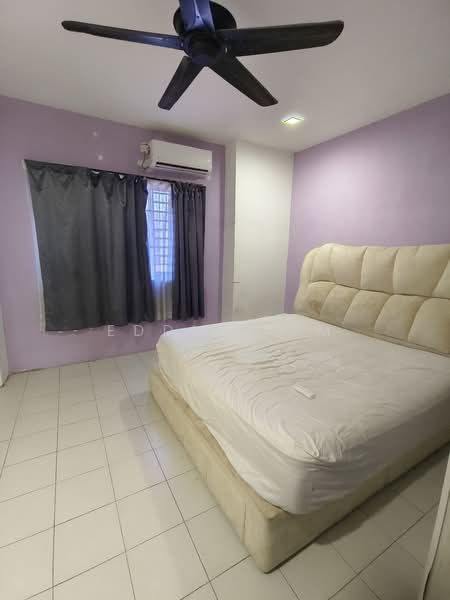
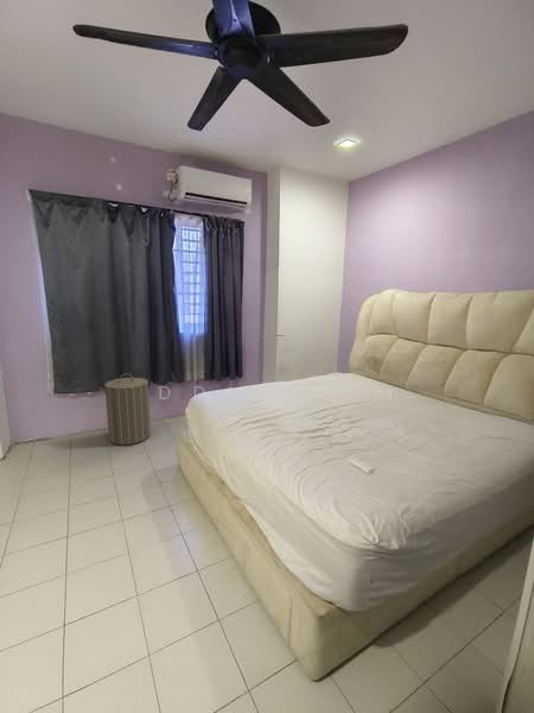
+ laundry hamper (128, 405)
